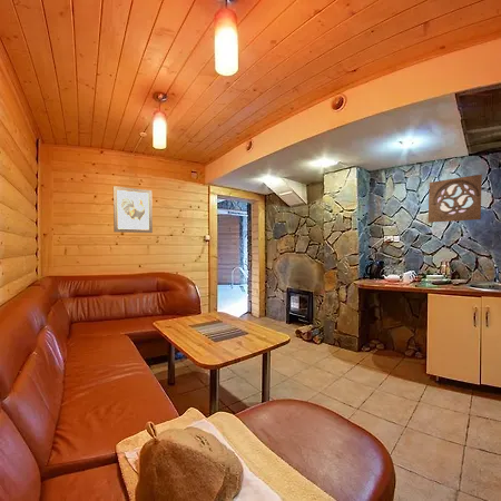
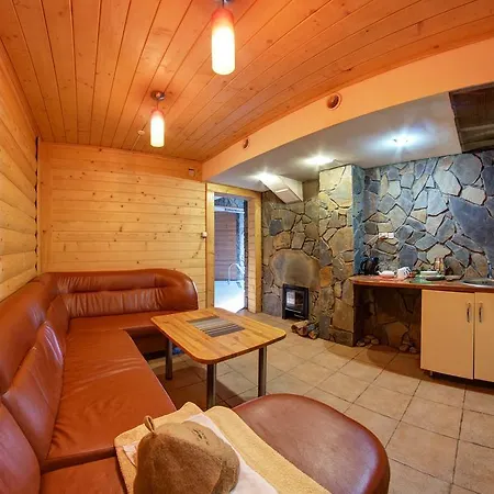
- wall art (134, 210)
- wall ornament (453, 199)
